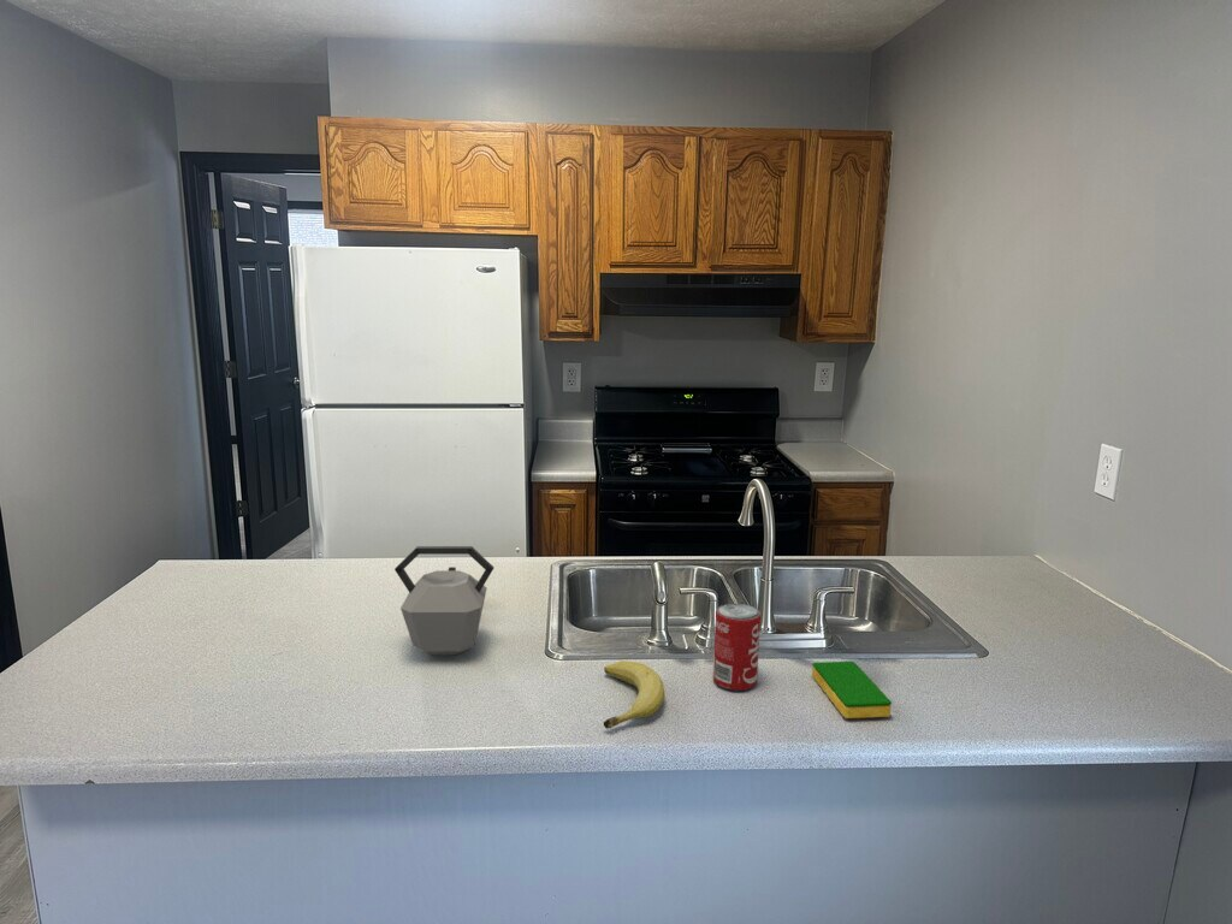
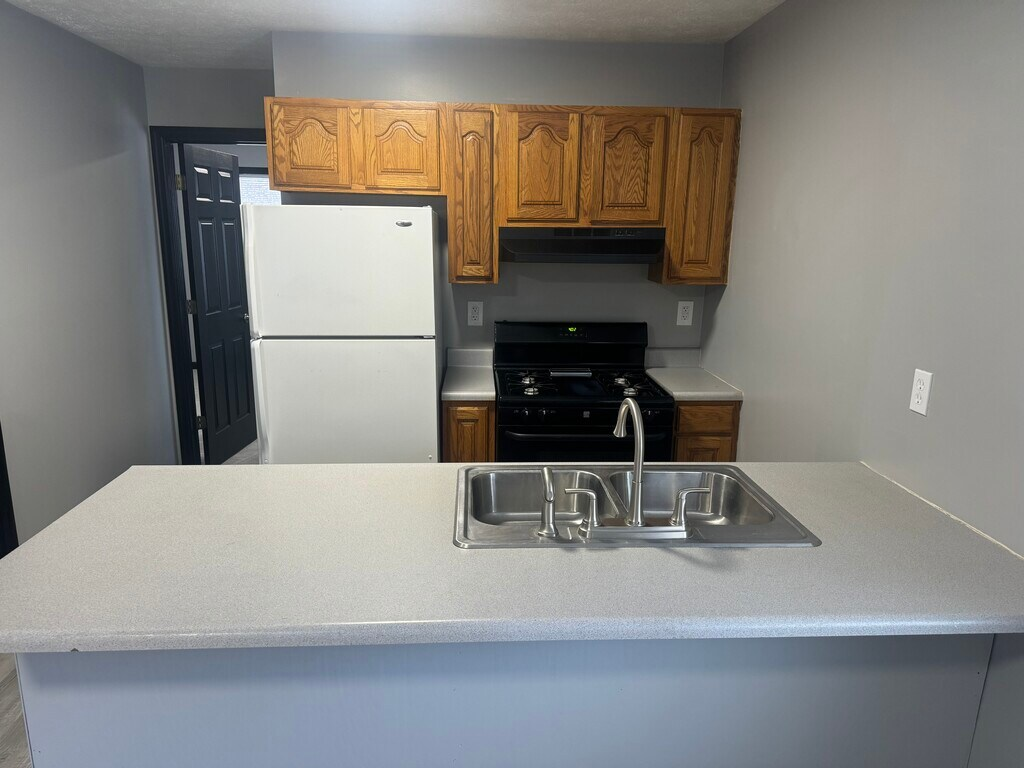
- beverage can (736, 646)
- kettle (451, 582)
- fruit (633, 685)
- dish sponge (849, 688)
